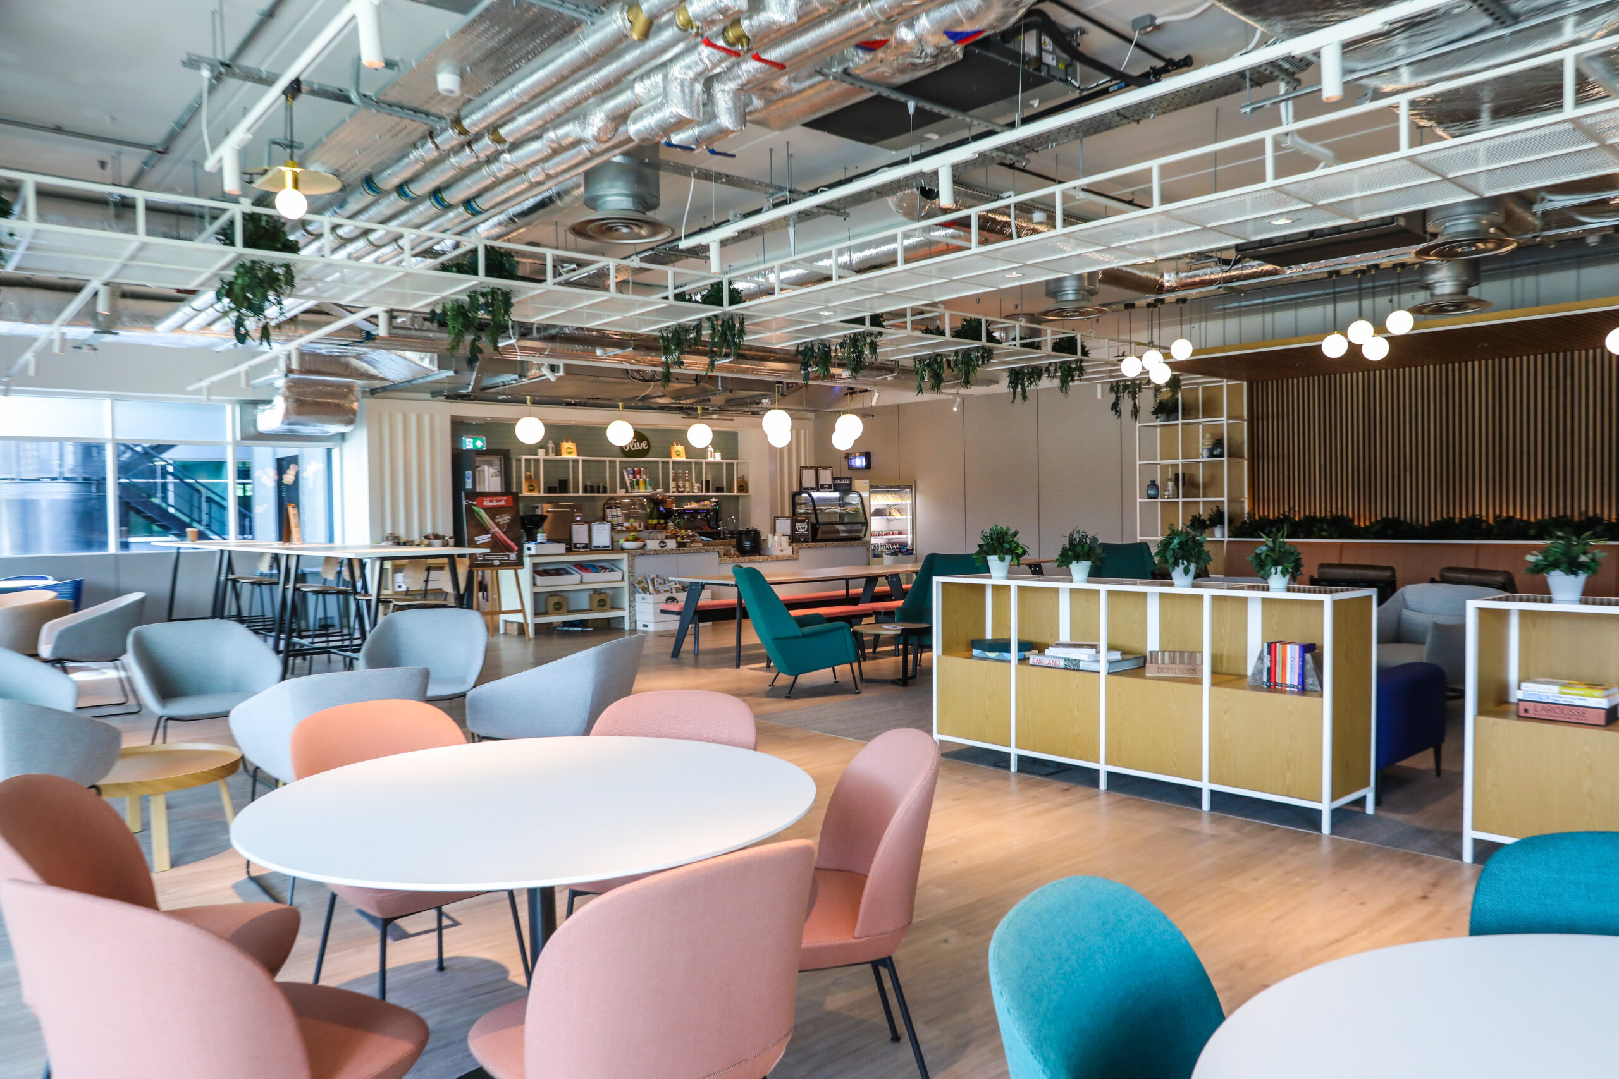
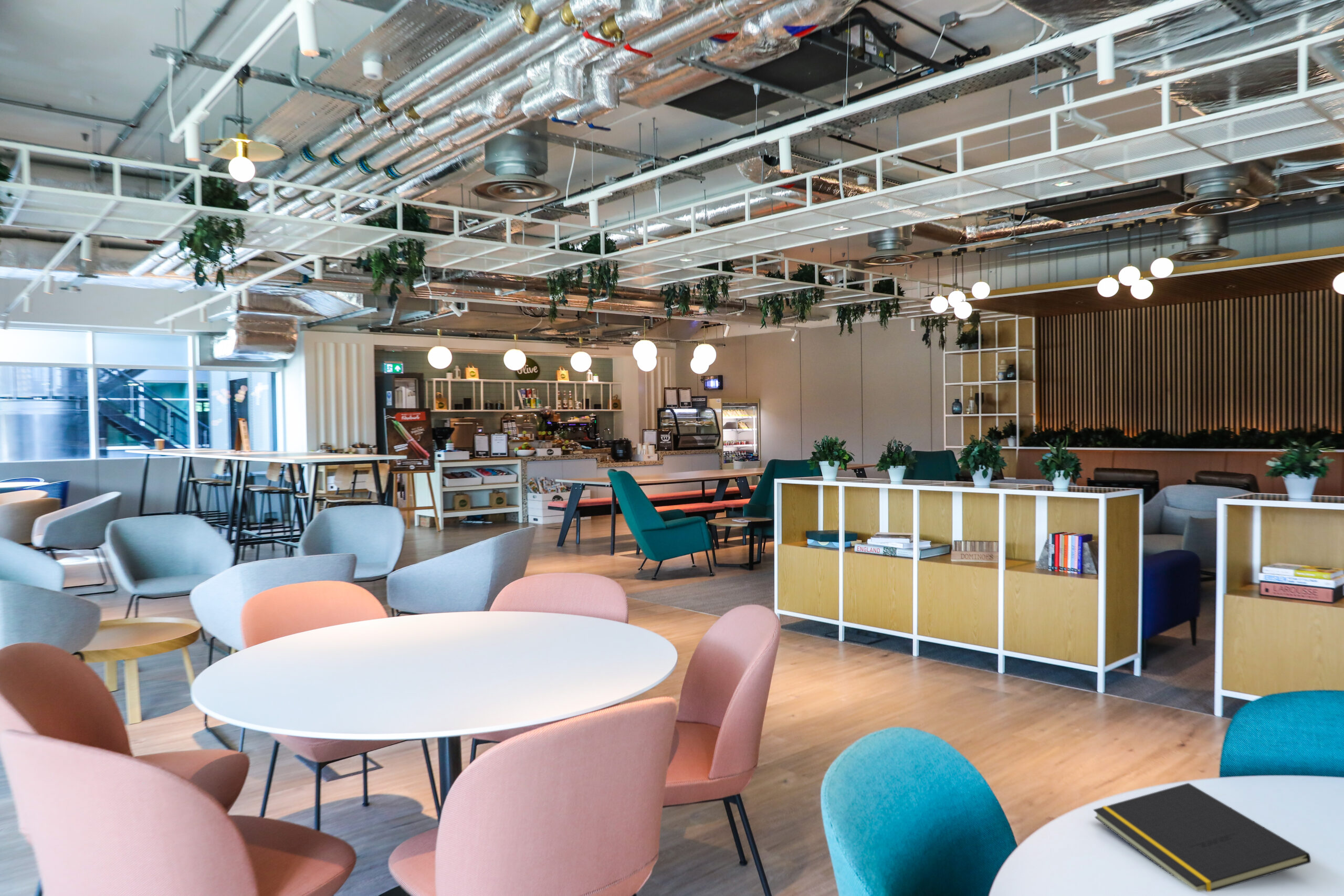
+ notepad (1193, 834)
